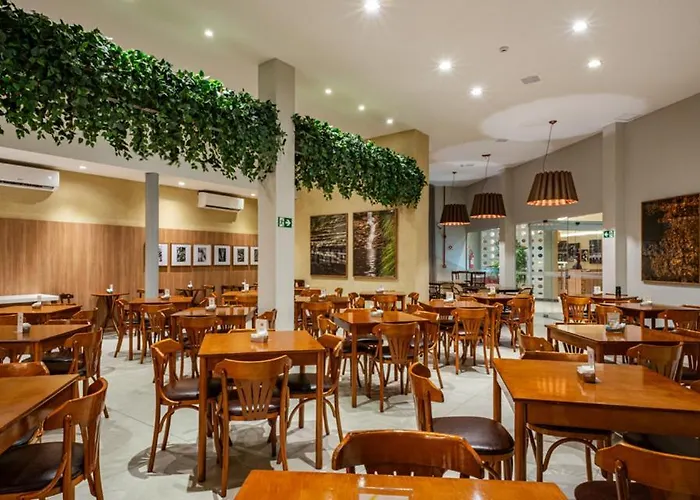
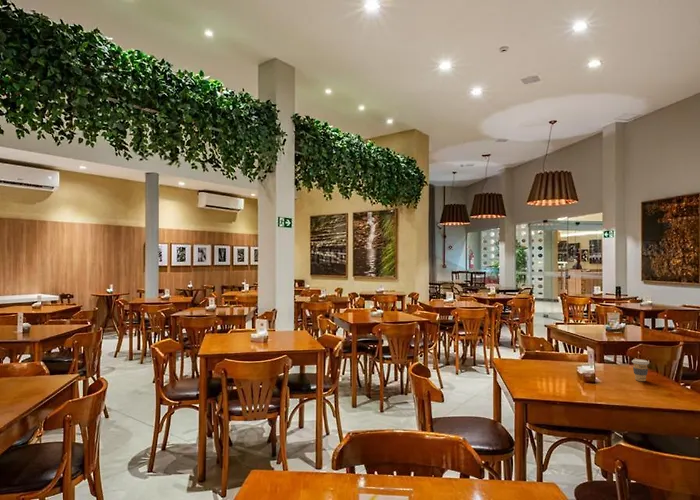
+ coffee cup (640, 370)
